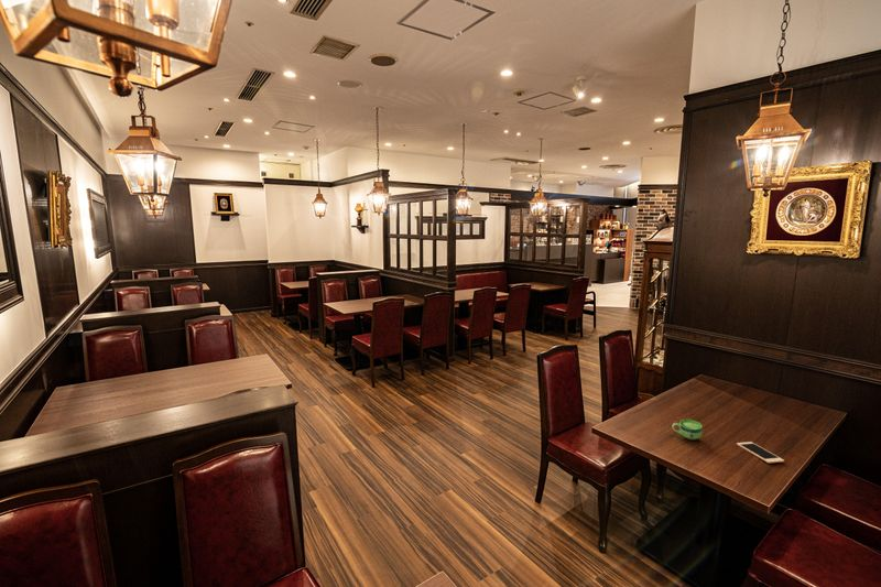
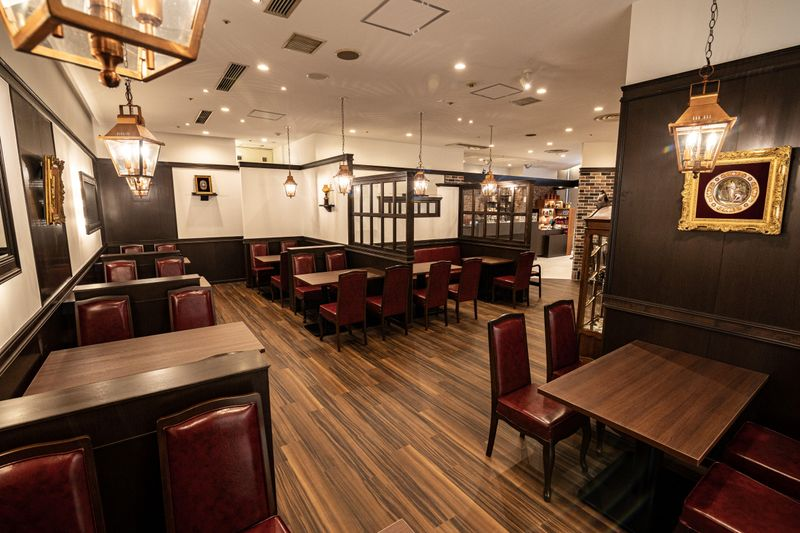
- cup (687, 430)
- cell phone (759, 452)
